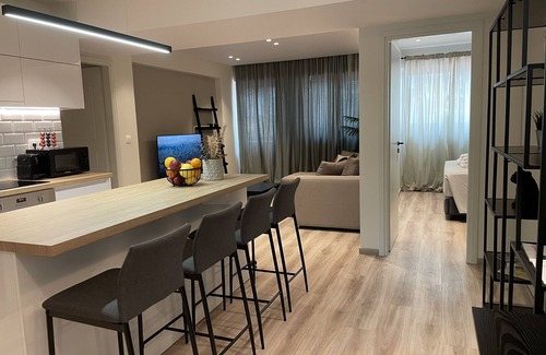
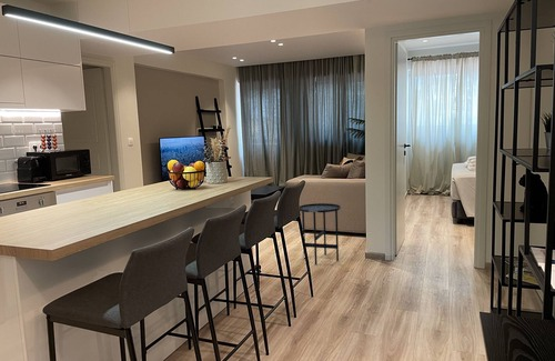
+ side table (320, 233)
